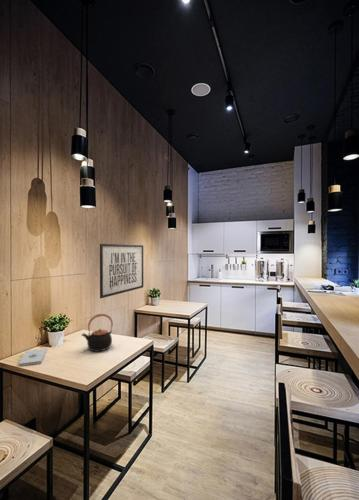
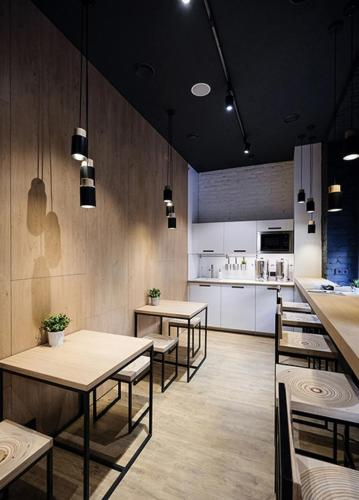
- mirror (124, 268)
- teapot (97, 331)
- notepad (33, 356)
